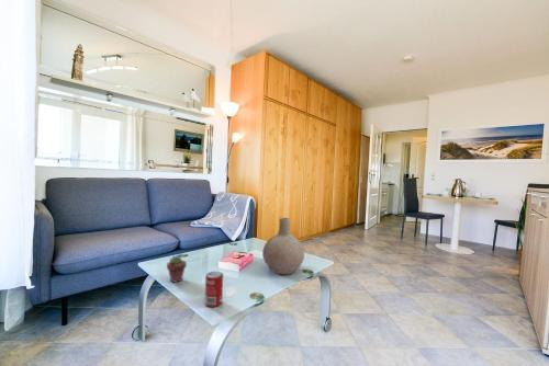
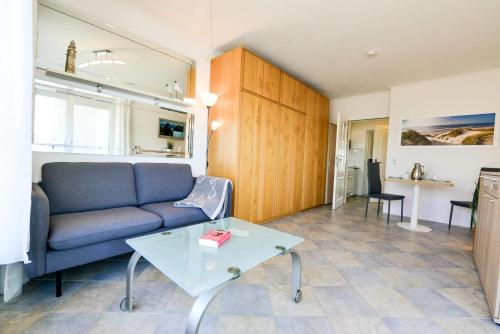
- potted succulent (176, 267)
- beverage can (214, 288)
- vase (283, 243)
